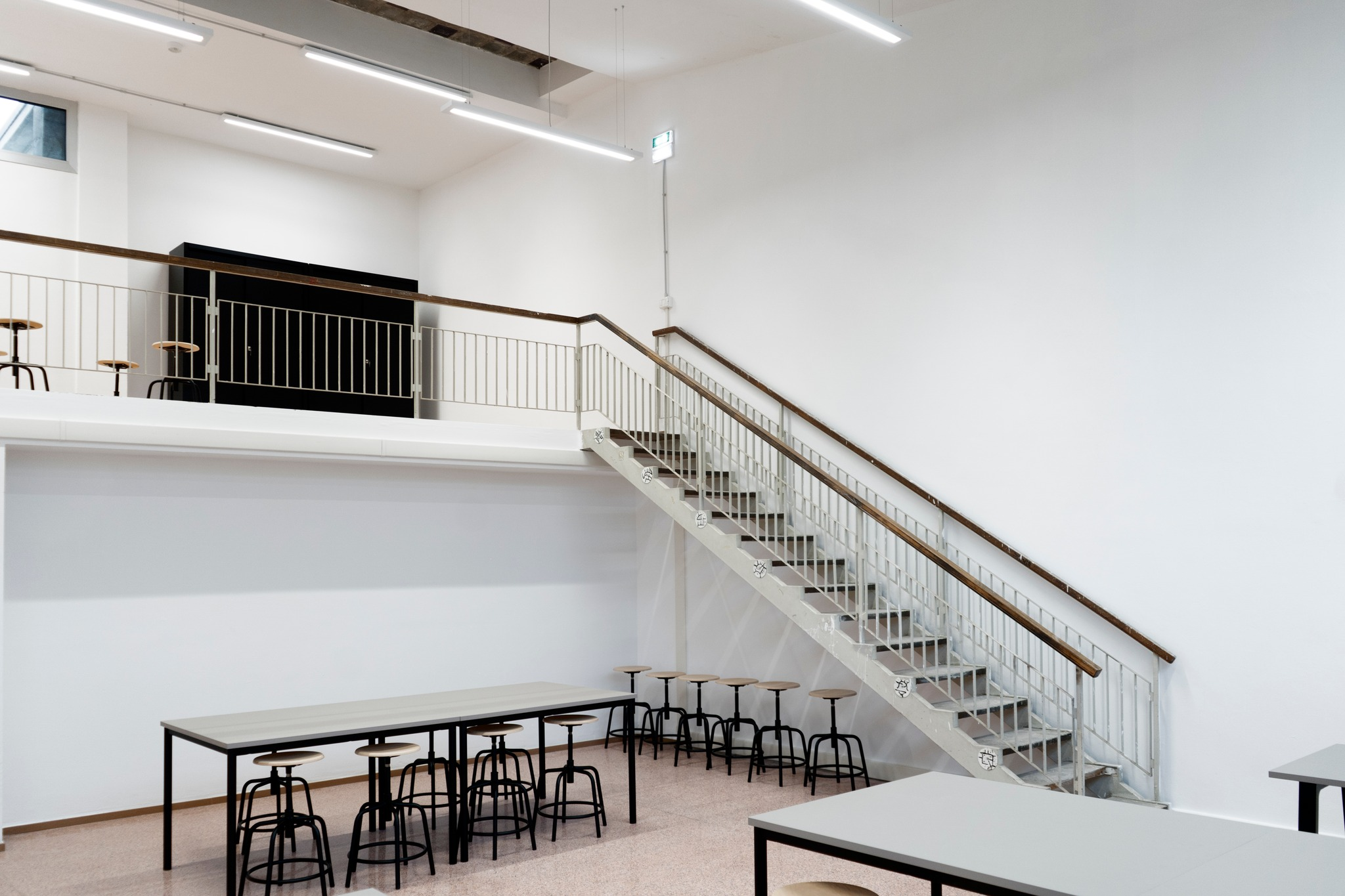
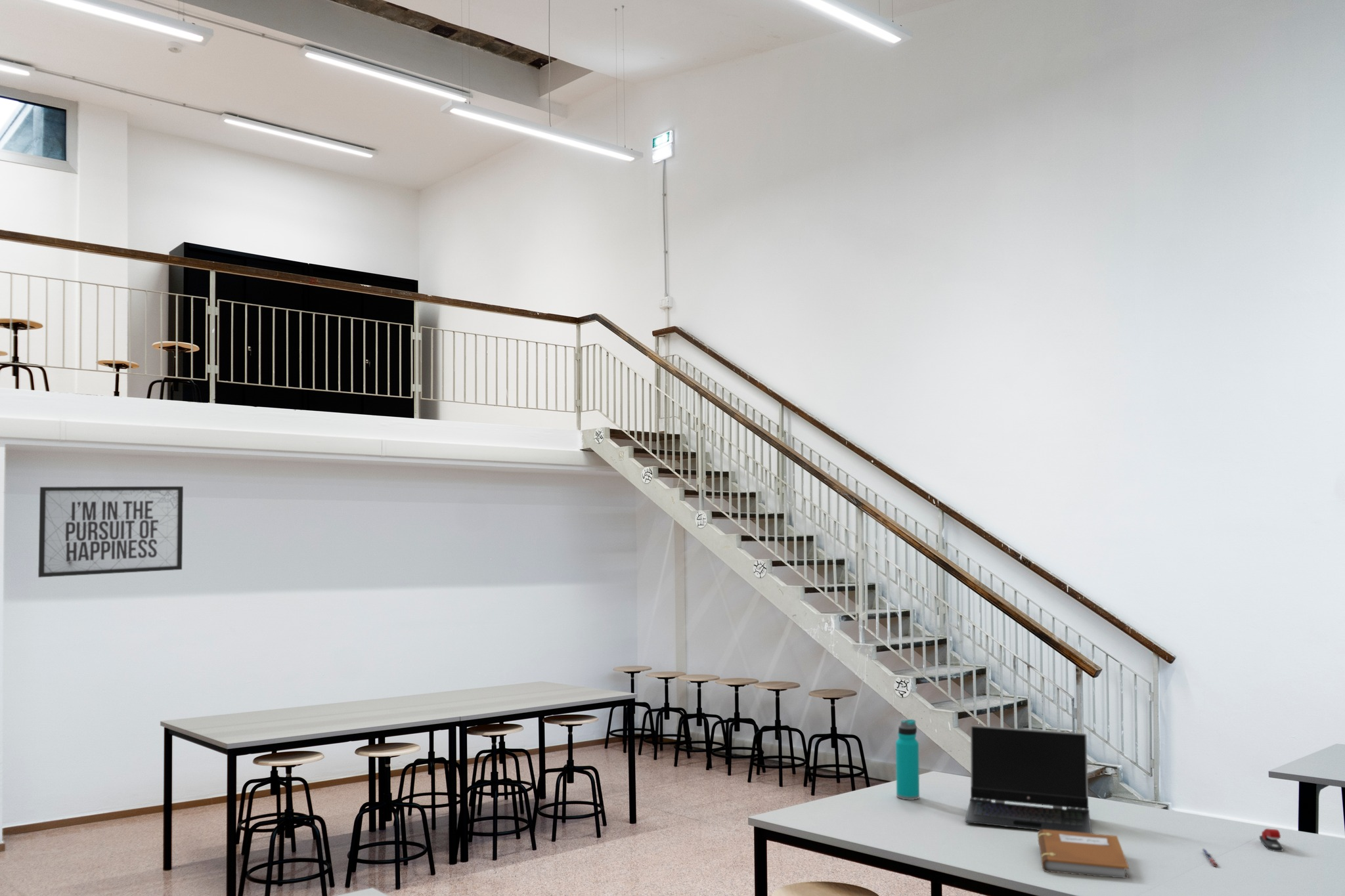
+ notebook (1080, 853)
+ laptop computer (1027, 779)
+ water bottle (907, 758)
+ pen (1209, 856)
+ stapler (1271, 836)
+ mirror (114, 530)
